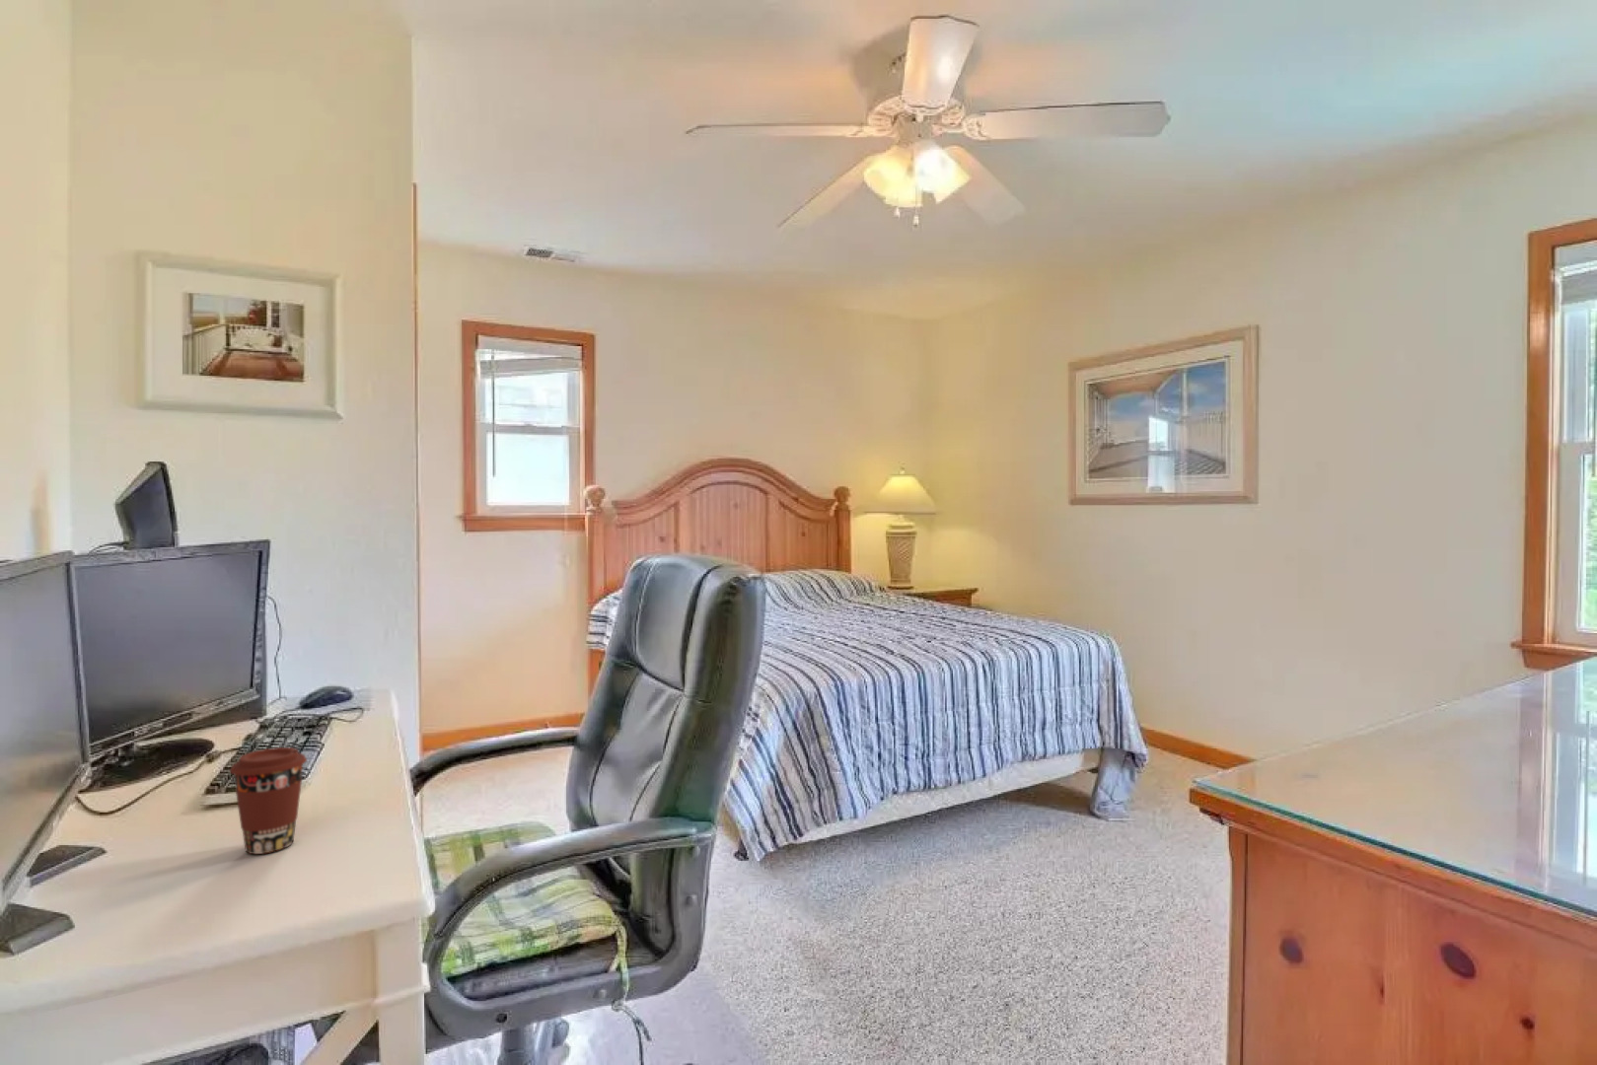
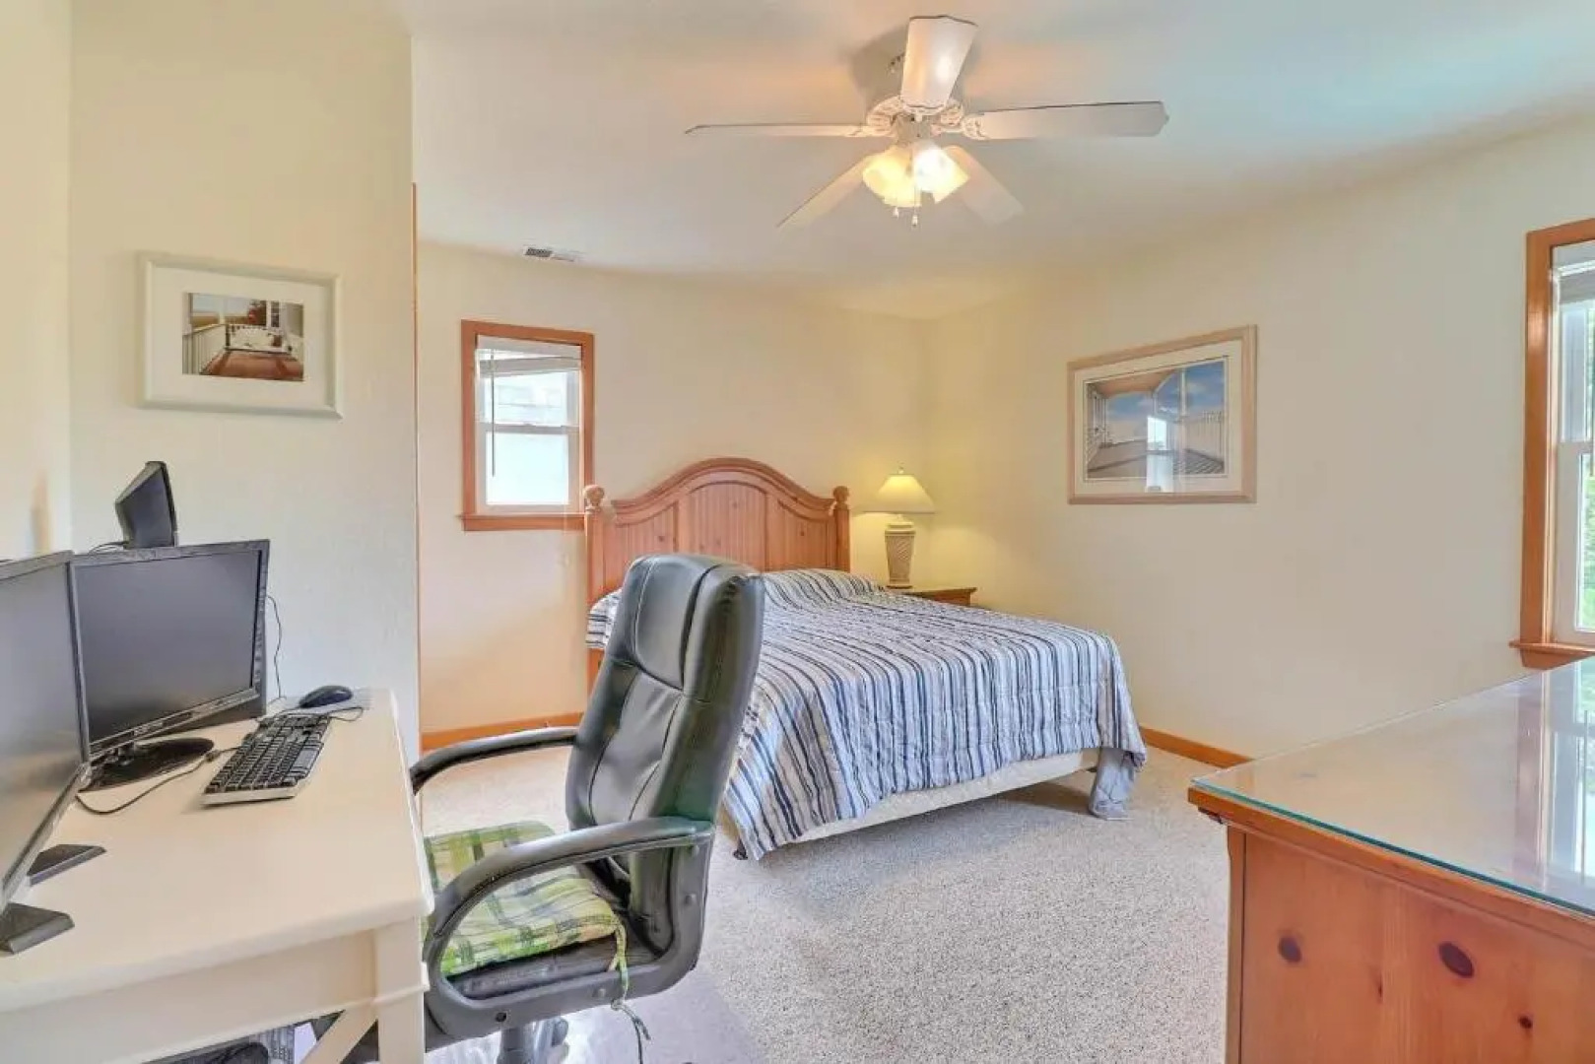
- coffee cup (269, 800)
